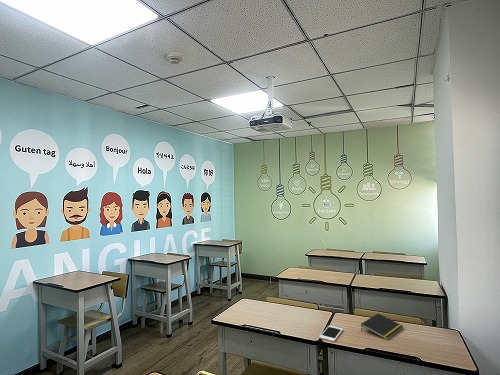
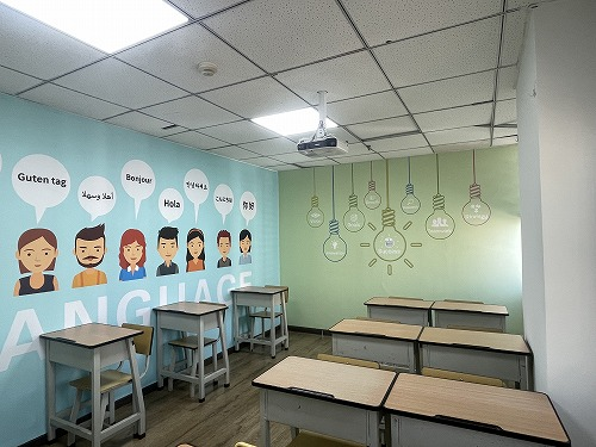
- cell phone (331, 333)
- notepad (382, 325)
